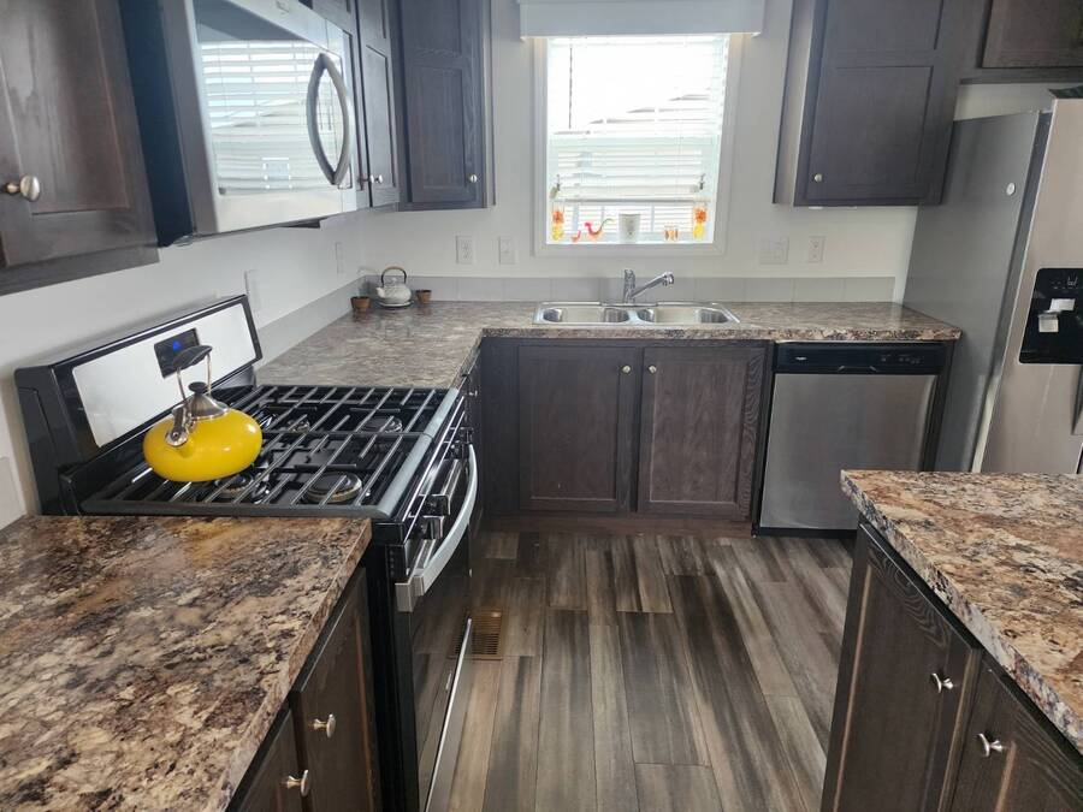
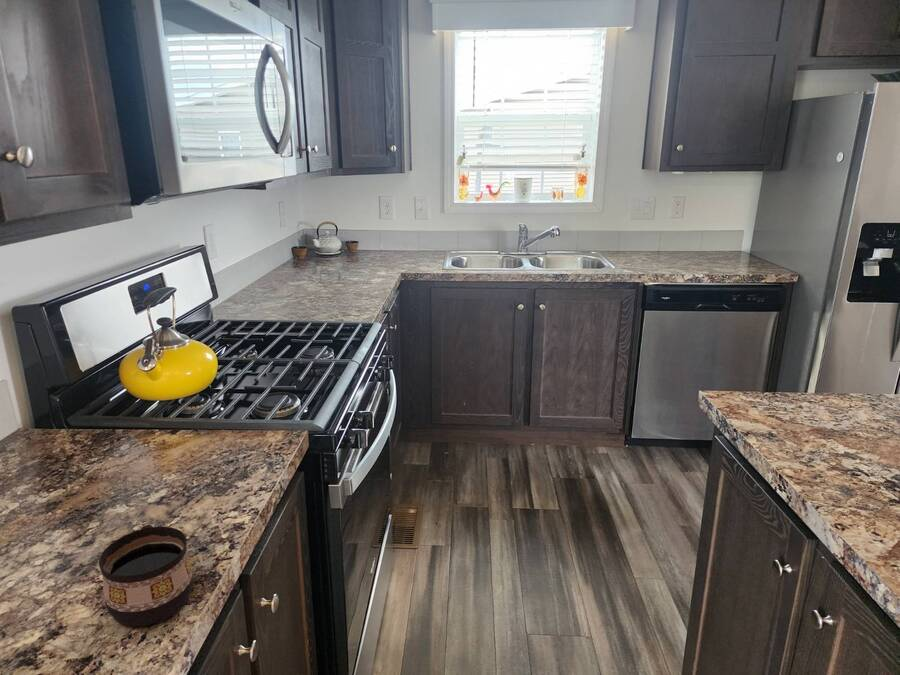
+ cup (151, 573)
